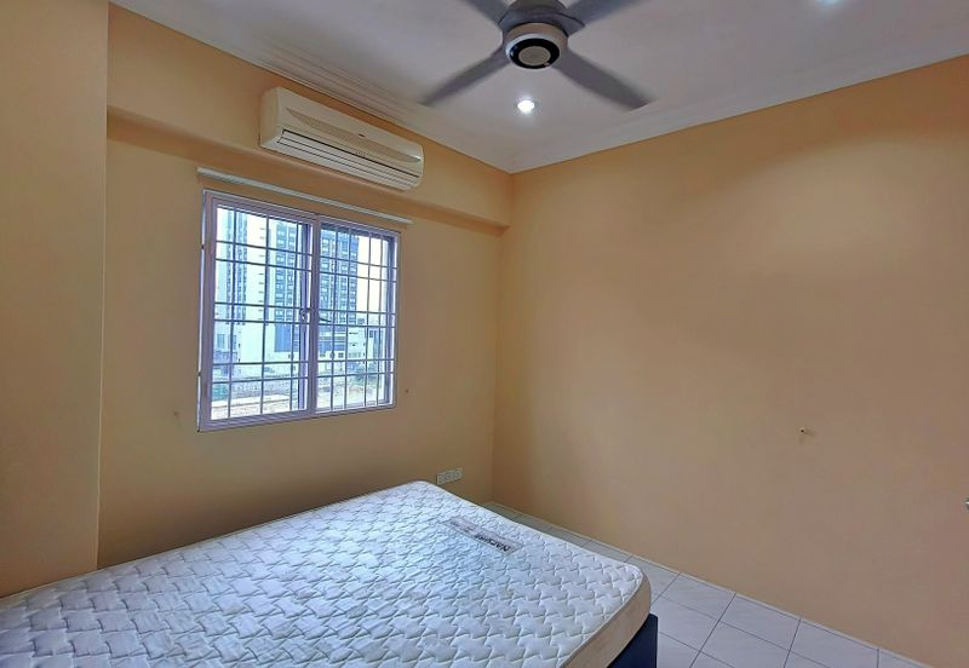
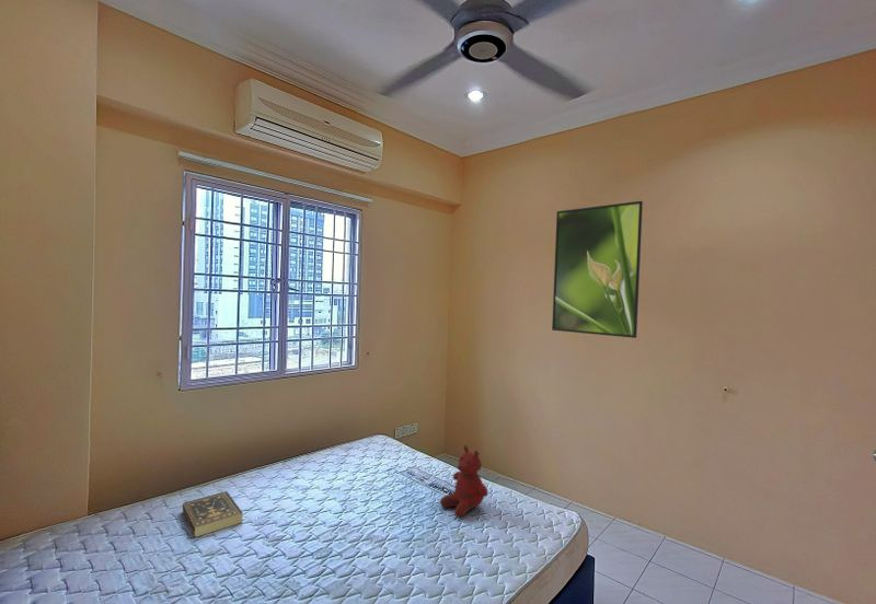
+ book (211, 512)
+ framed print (593, 270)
+ teddy bear (463, 478)
